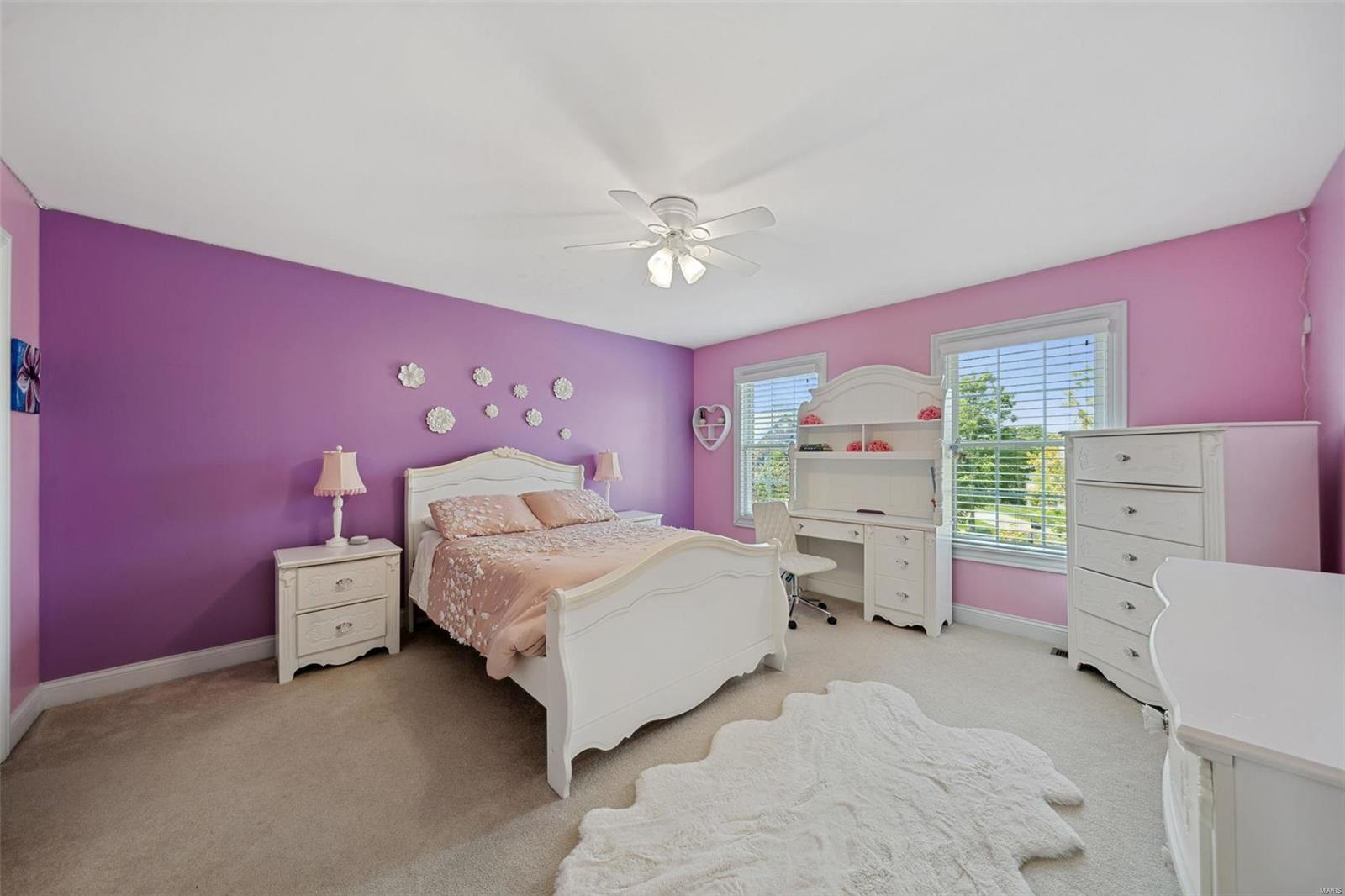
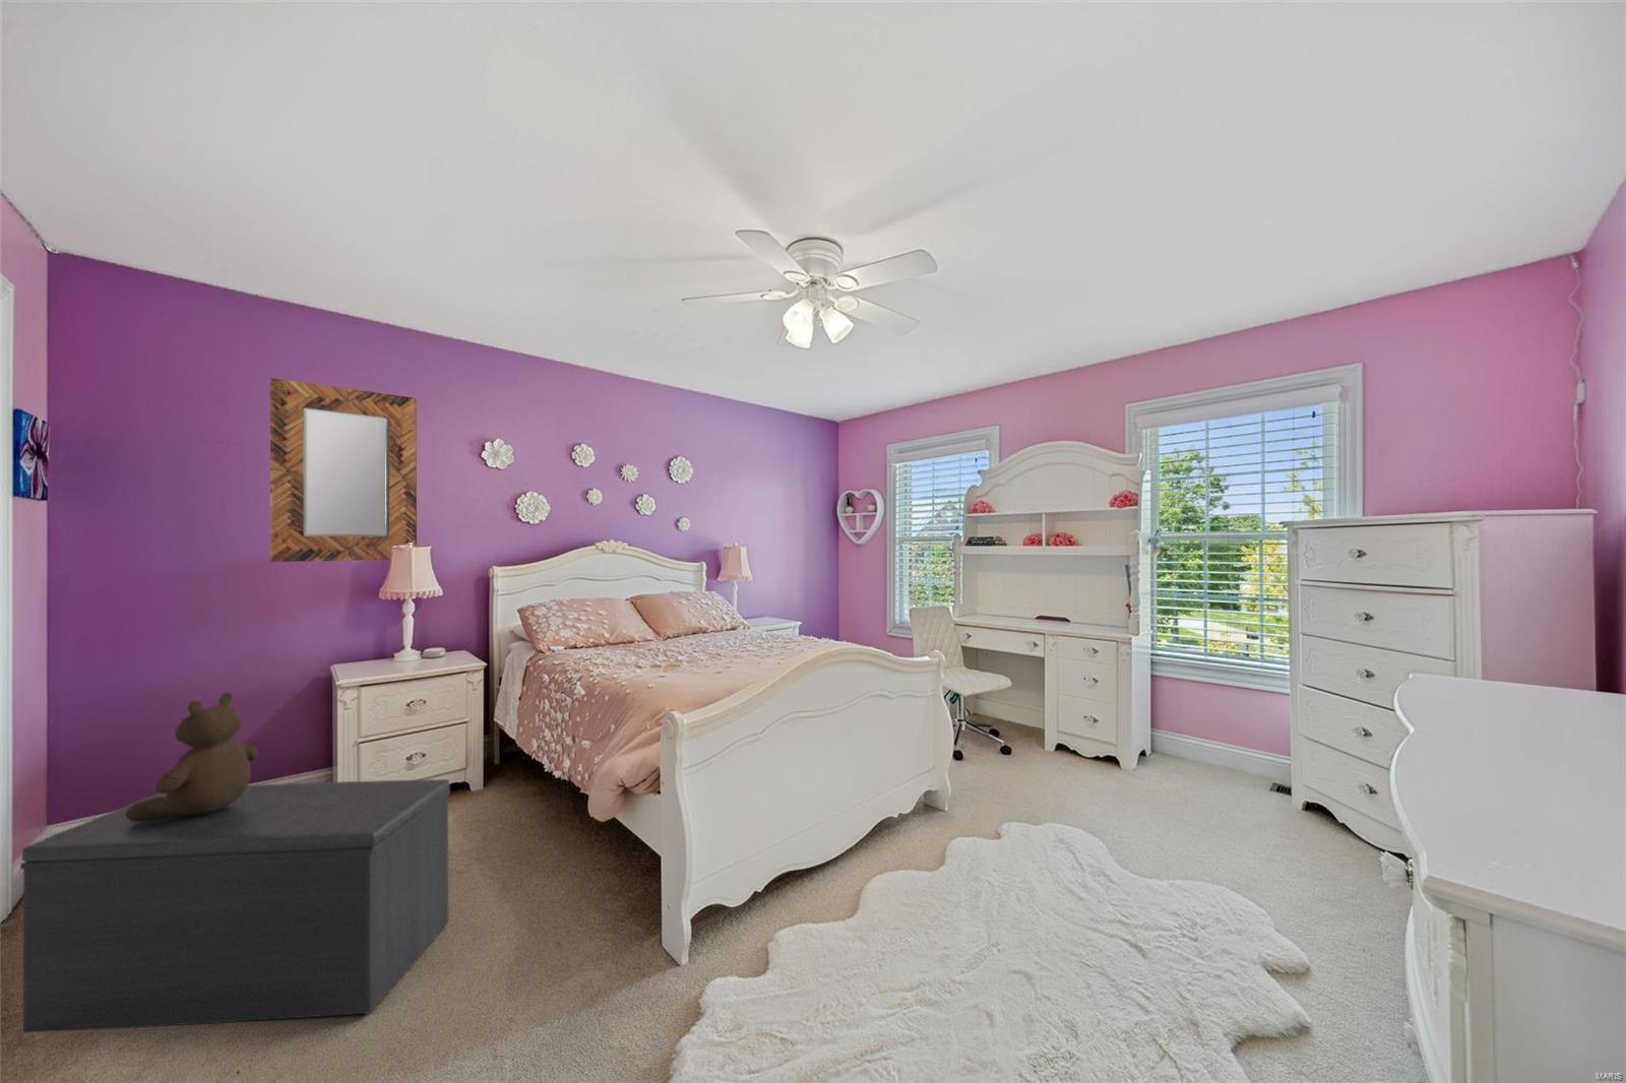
+ stuffed bear (193, 753)
+ home mirror (347, 475)
+ bench (262, 888)
